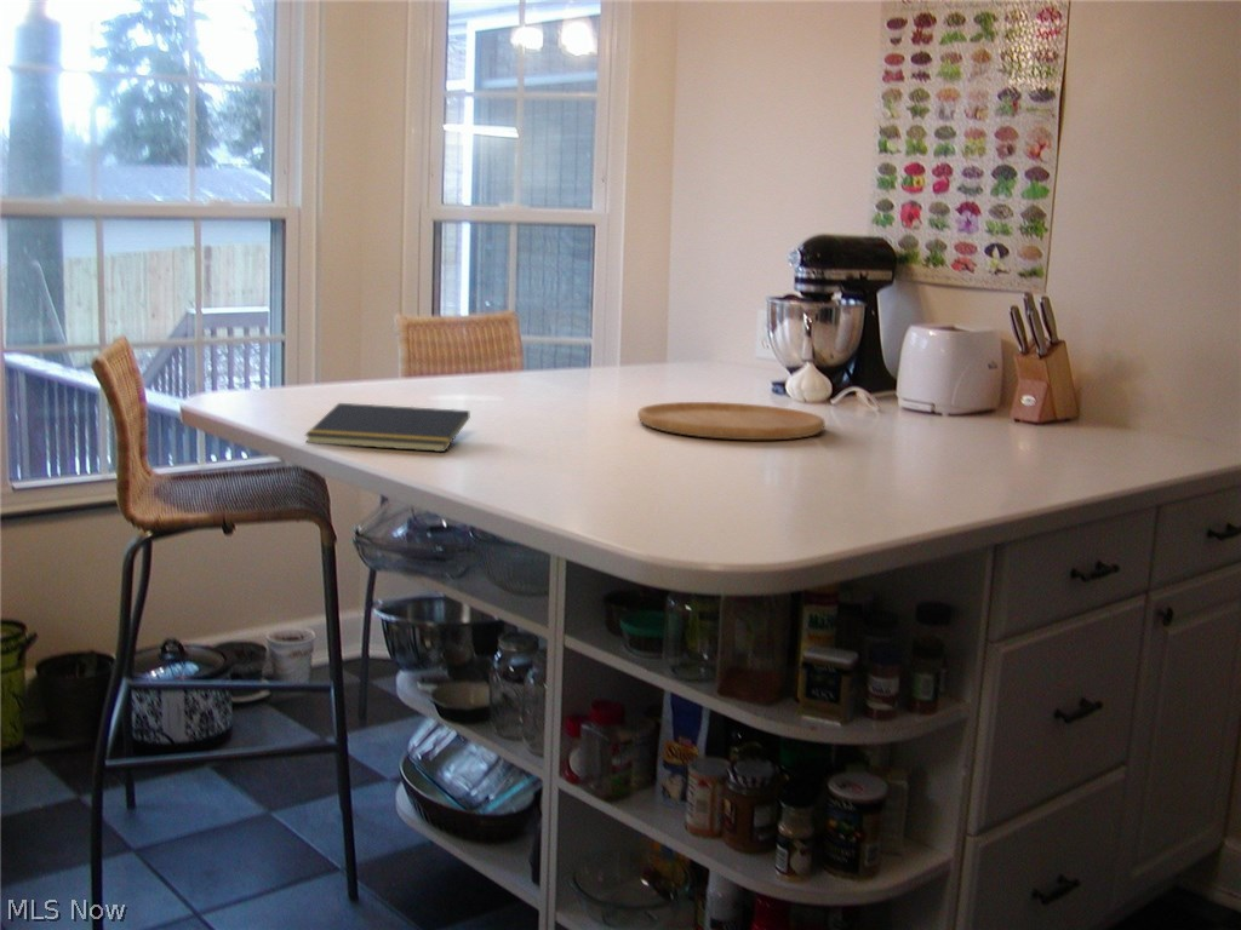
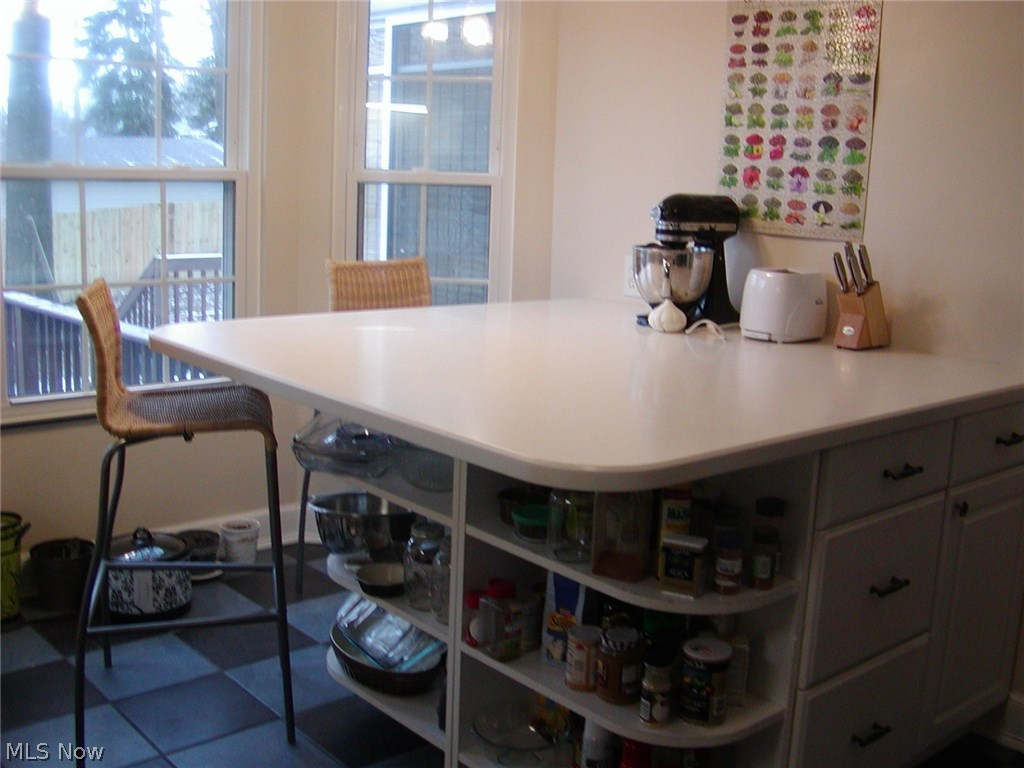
- notepad (389, 426)
- cutting board (730, 420)
